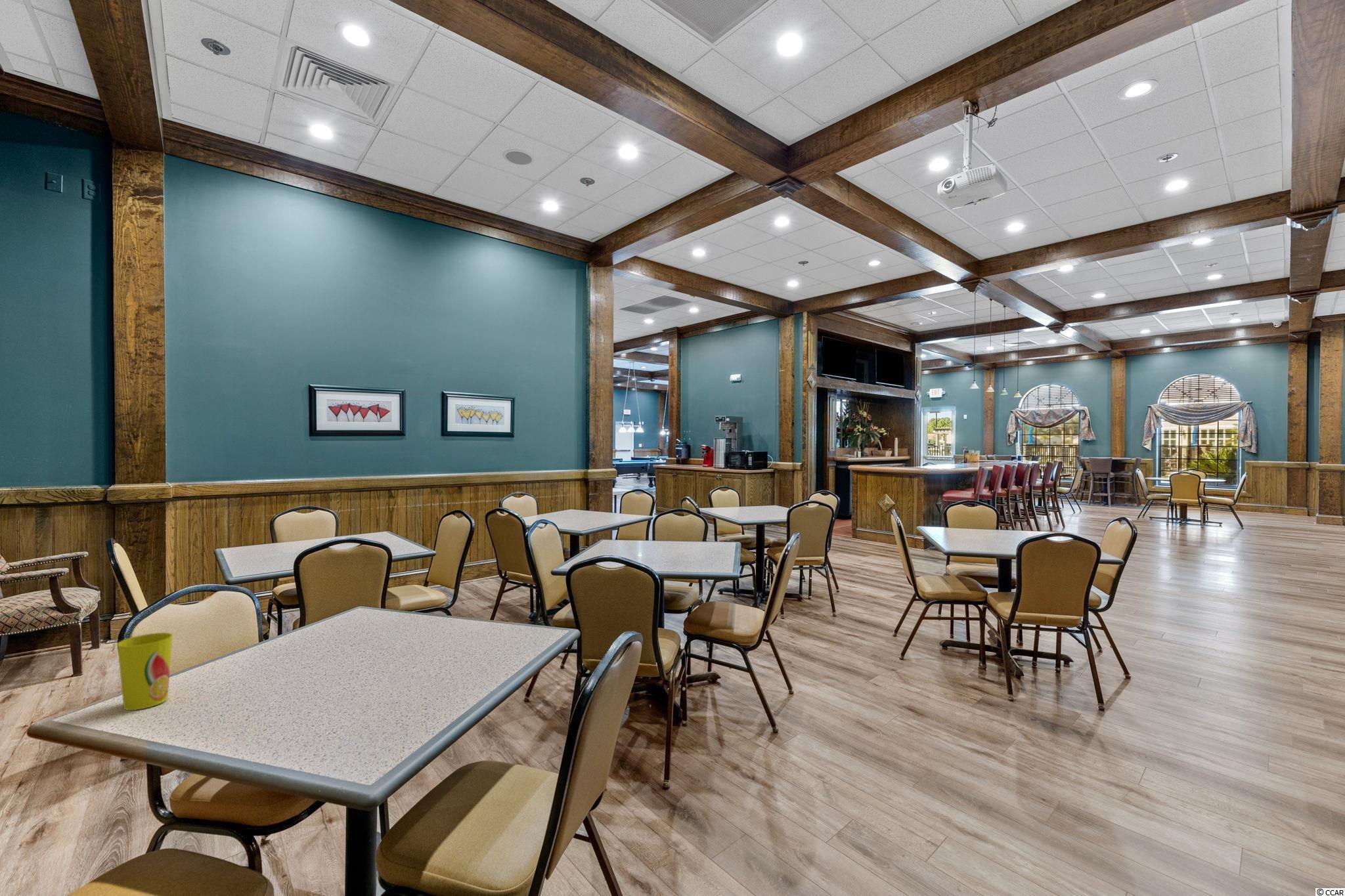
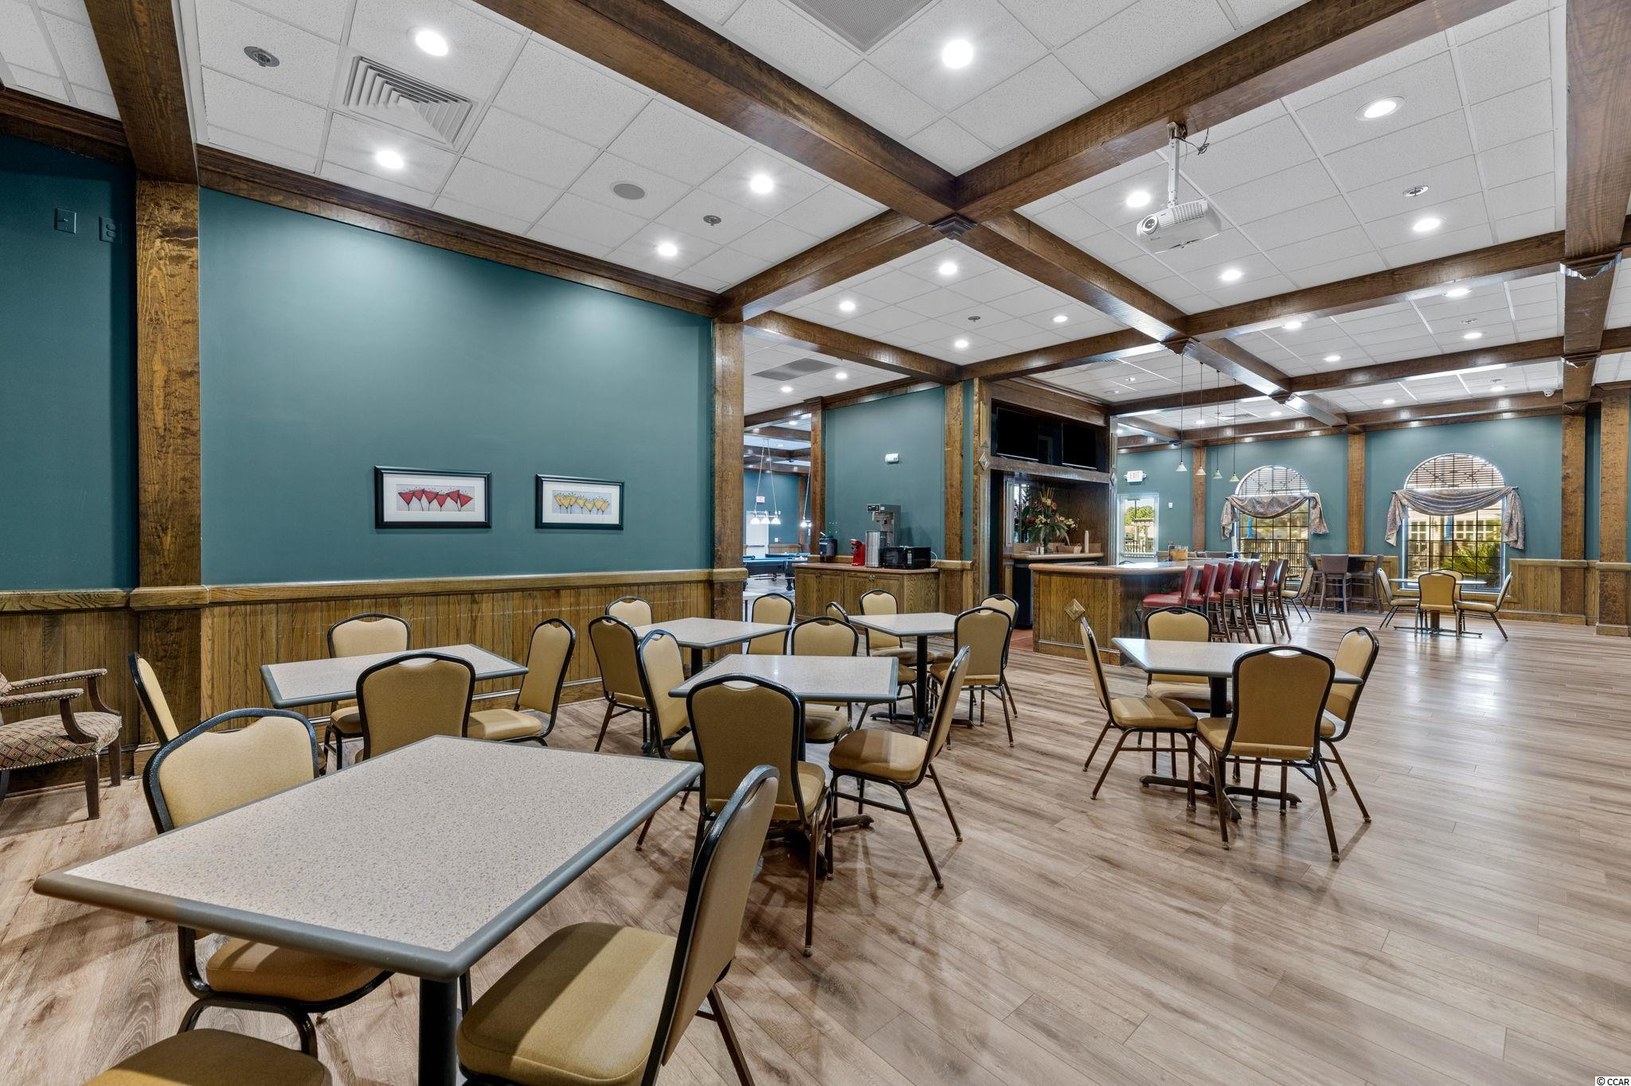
- cup (146, 671)
